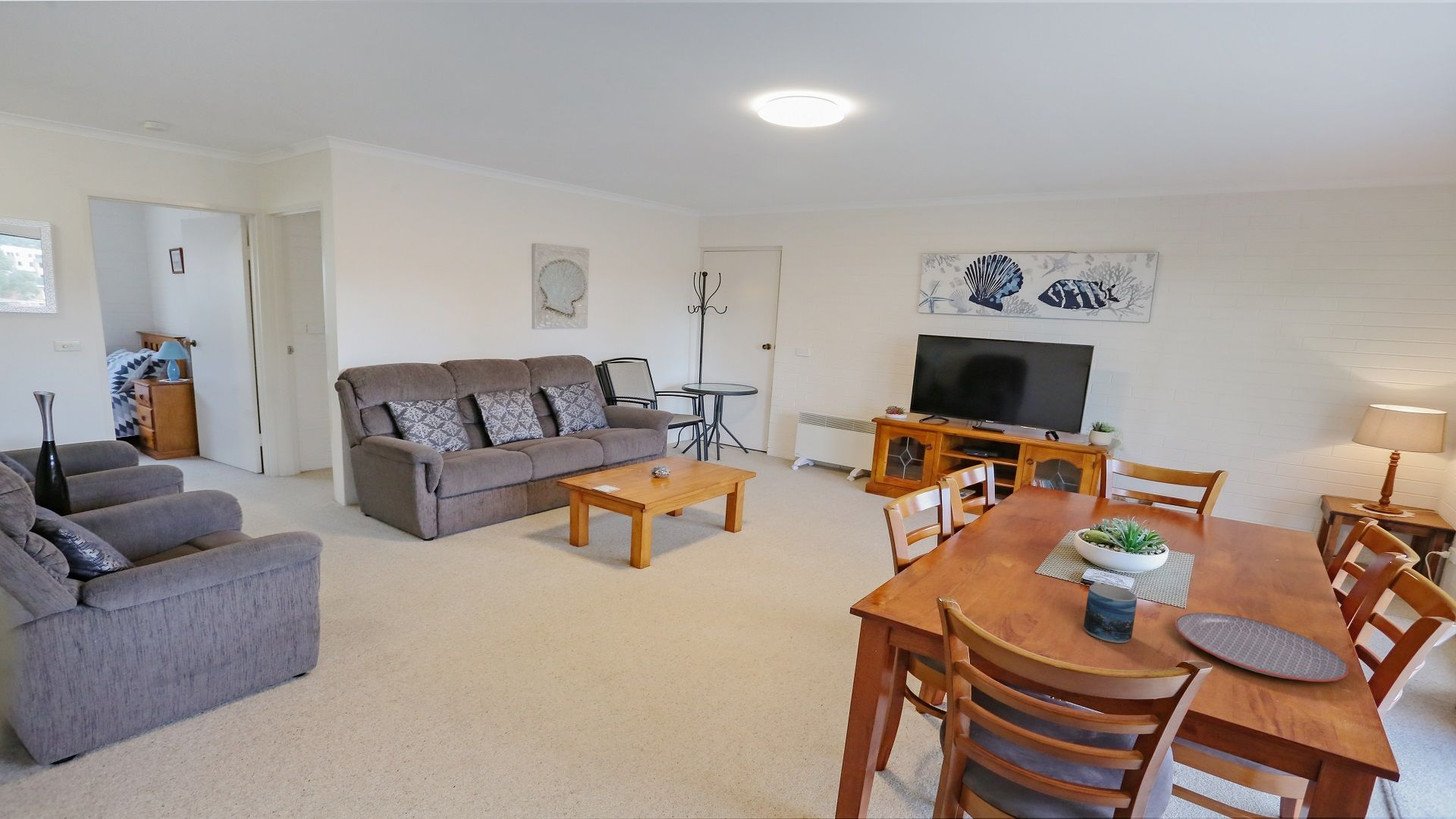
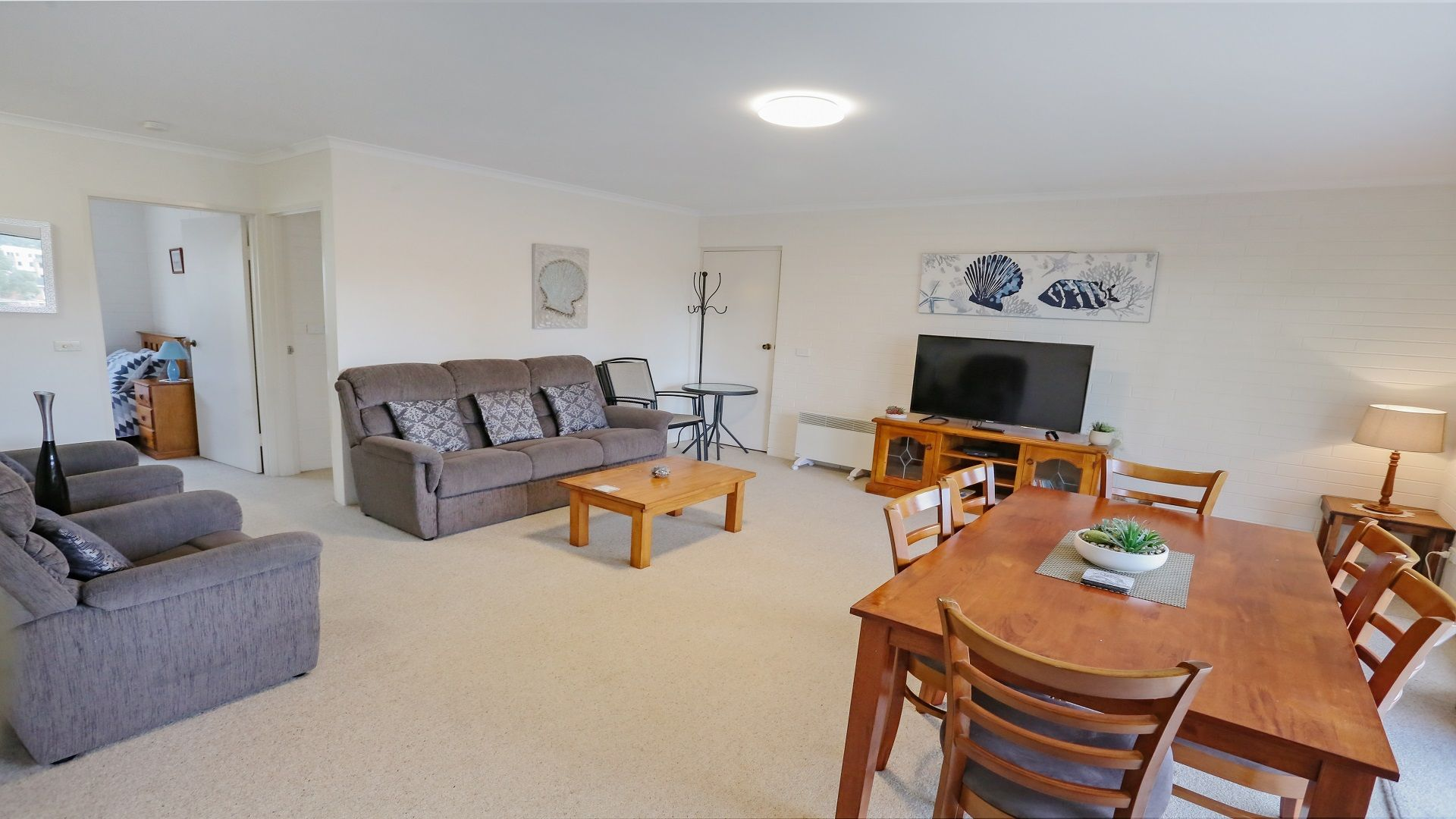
- mug (1105, 608)
- plate (1255, 648)
